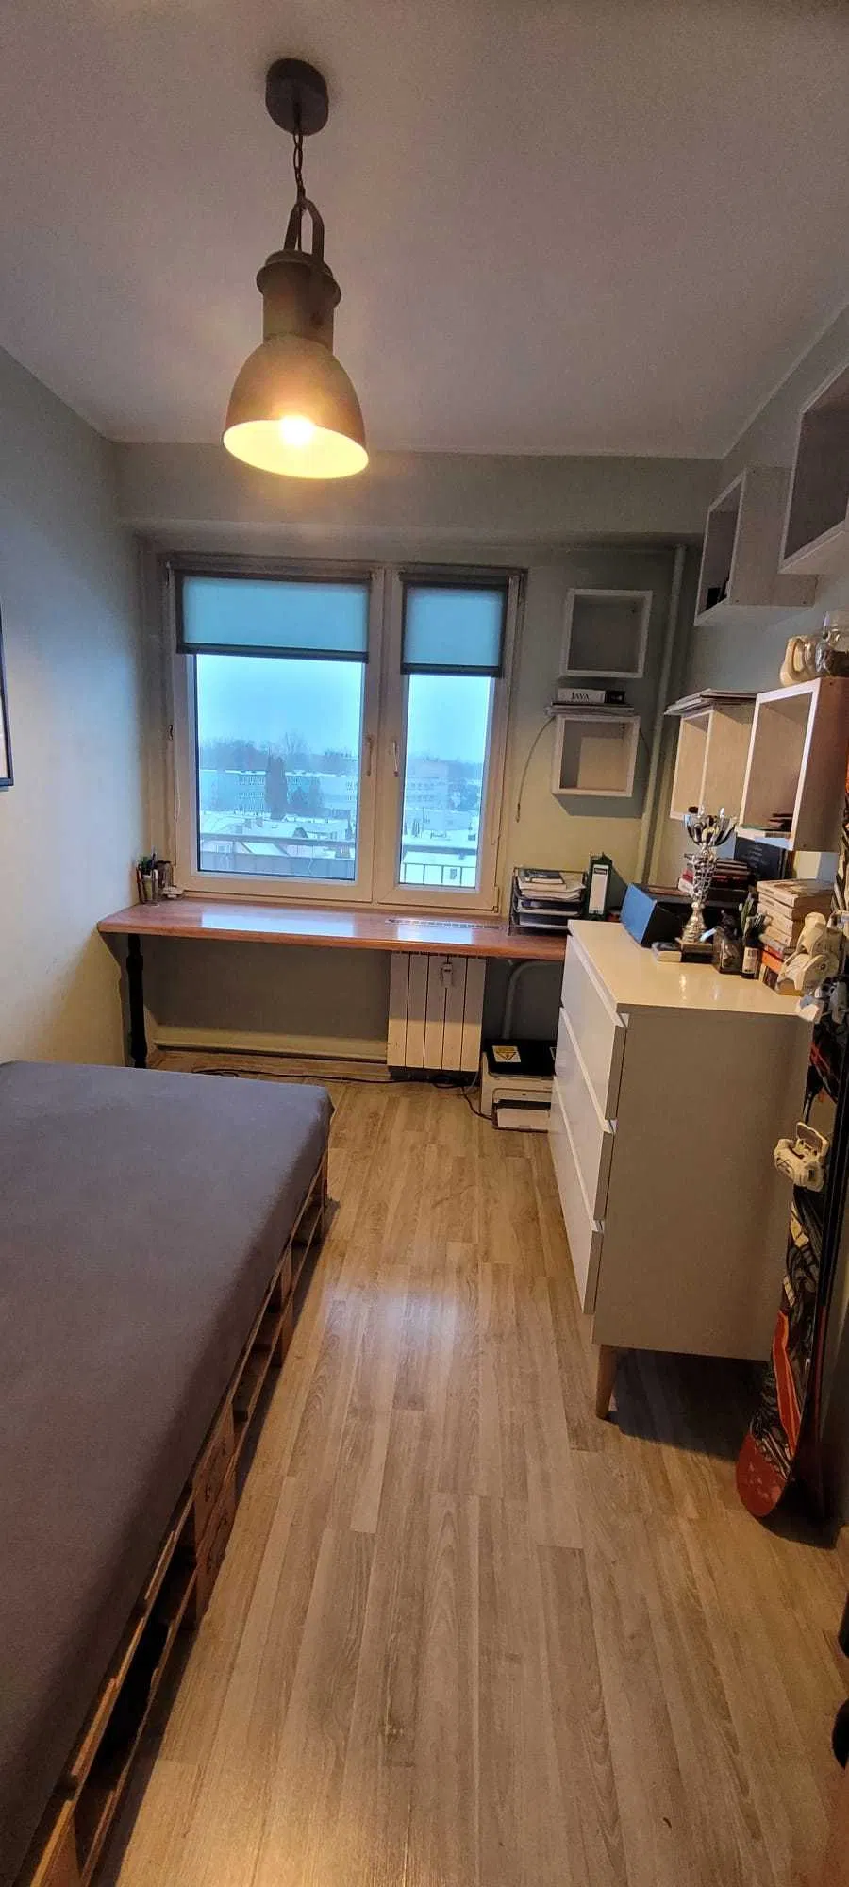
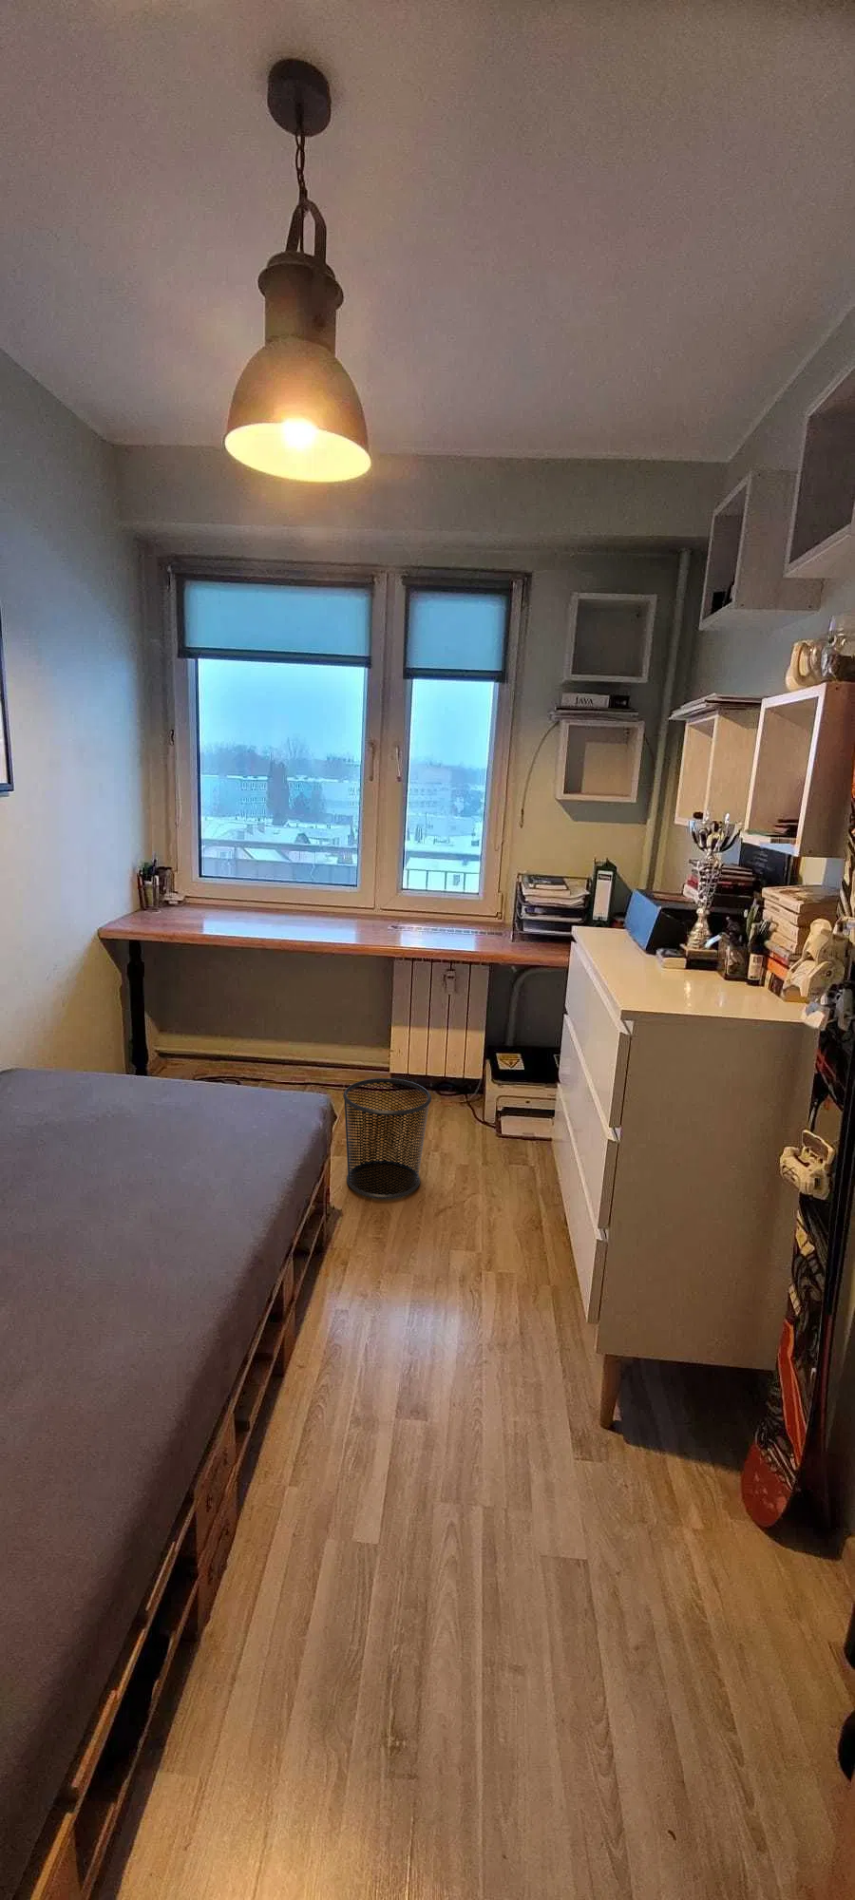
+ waste bin (385, 1137)
